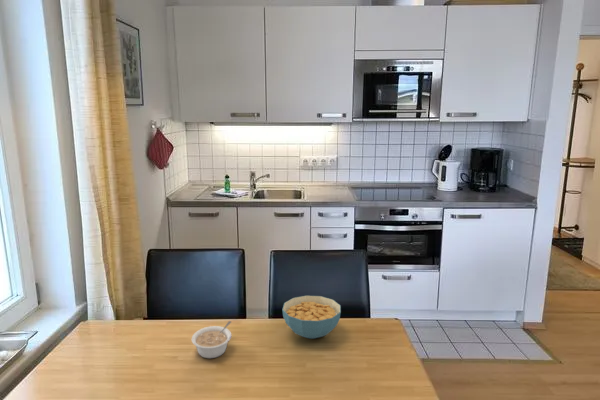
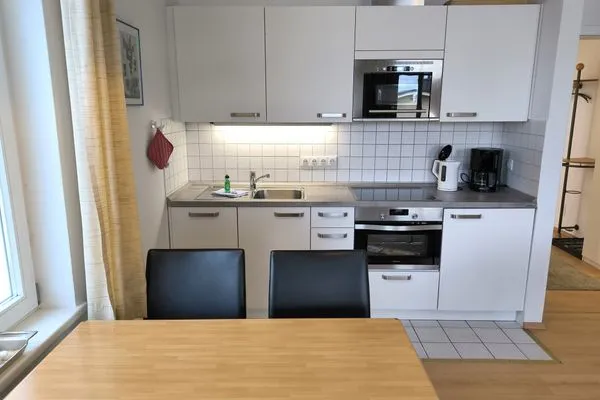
- cereal bowl (311, 320)
- legume (212, 341)
